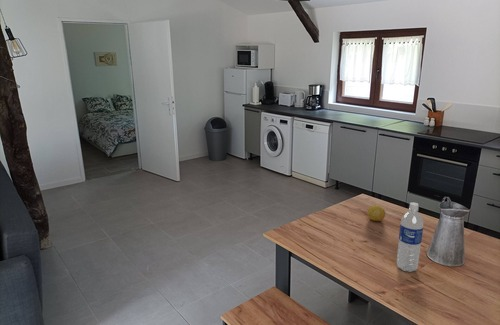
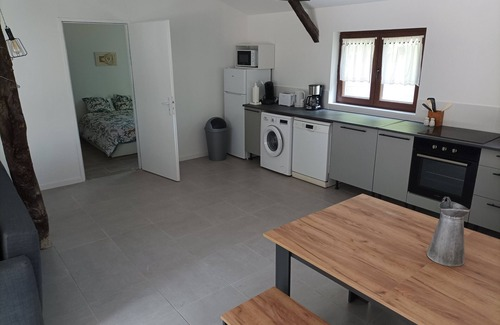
- water bottle (410, 236)
- fruit (376, 213)
